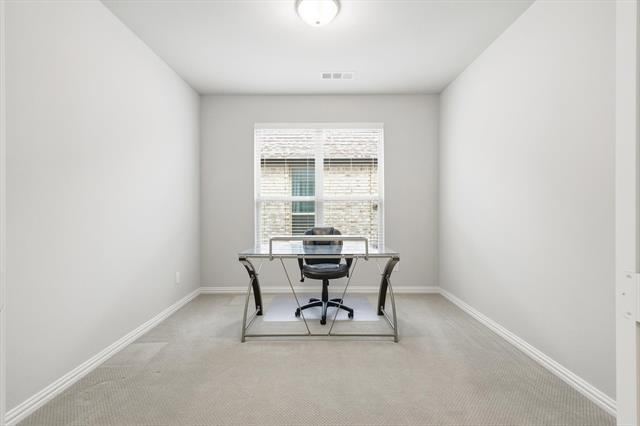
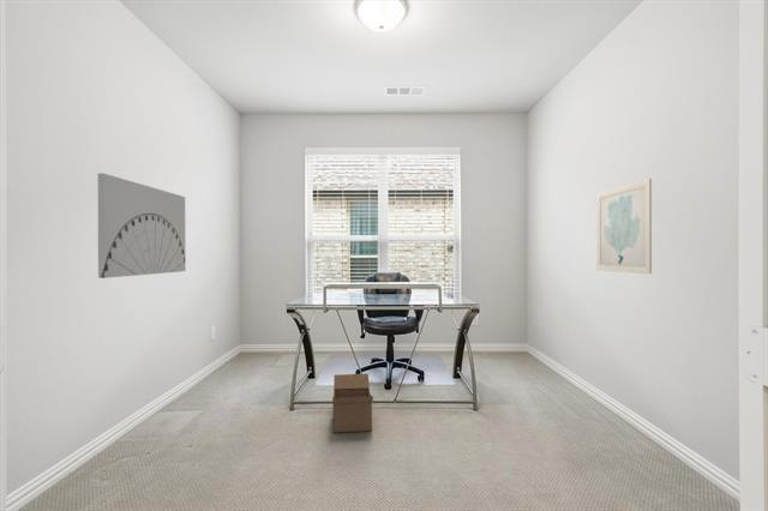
+ wall art (620, 229)
+ wall art (149, 230)
+ box (352, 403)
